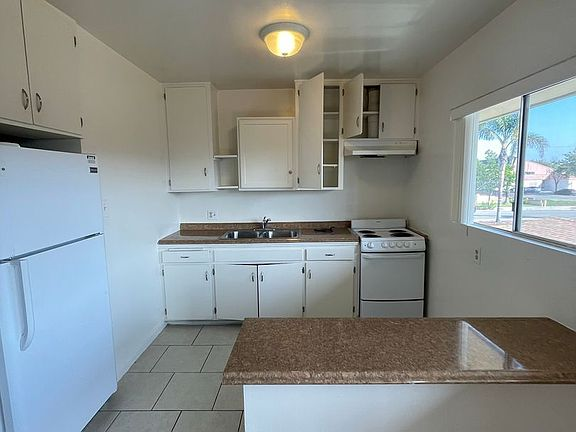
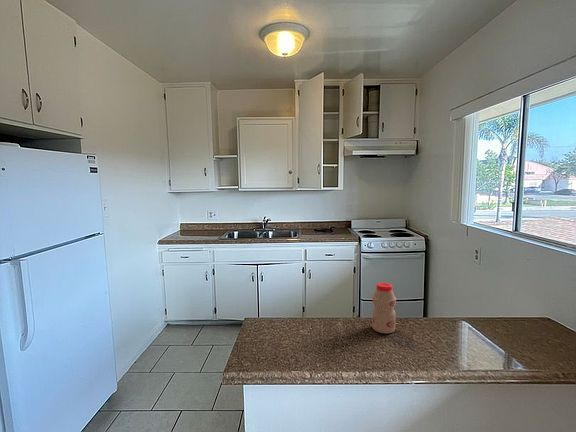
+ bottle (383, 306)
